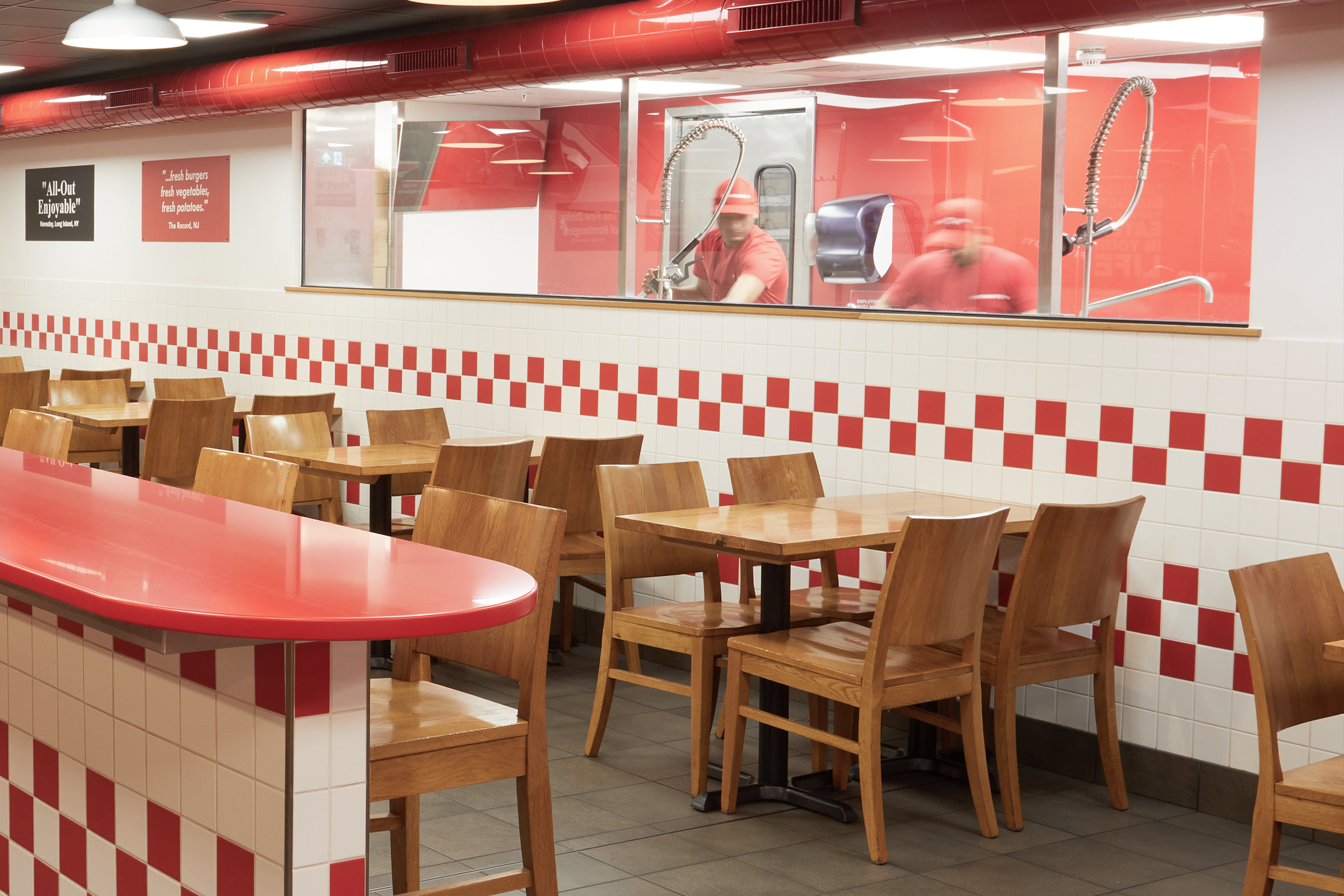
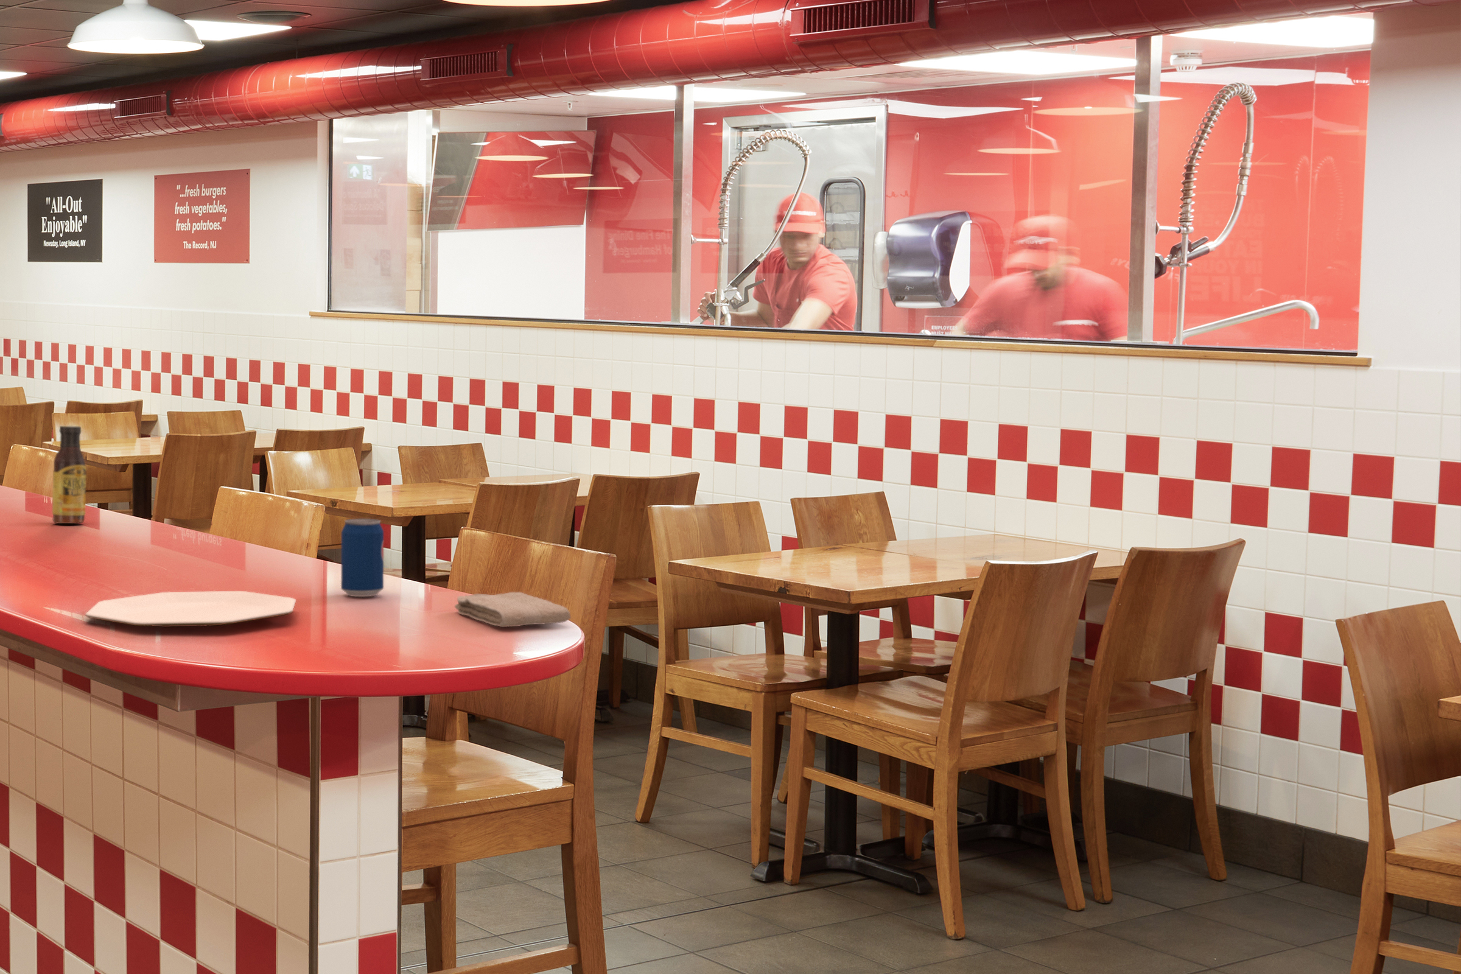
+ beverage can (362, 557)
+ sauce bottle (68, 474)
+ washcloth (510, 608)
+ plate (195, 611)
